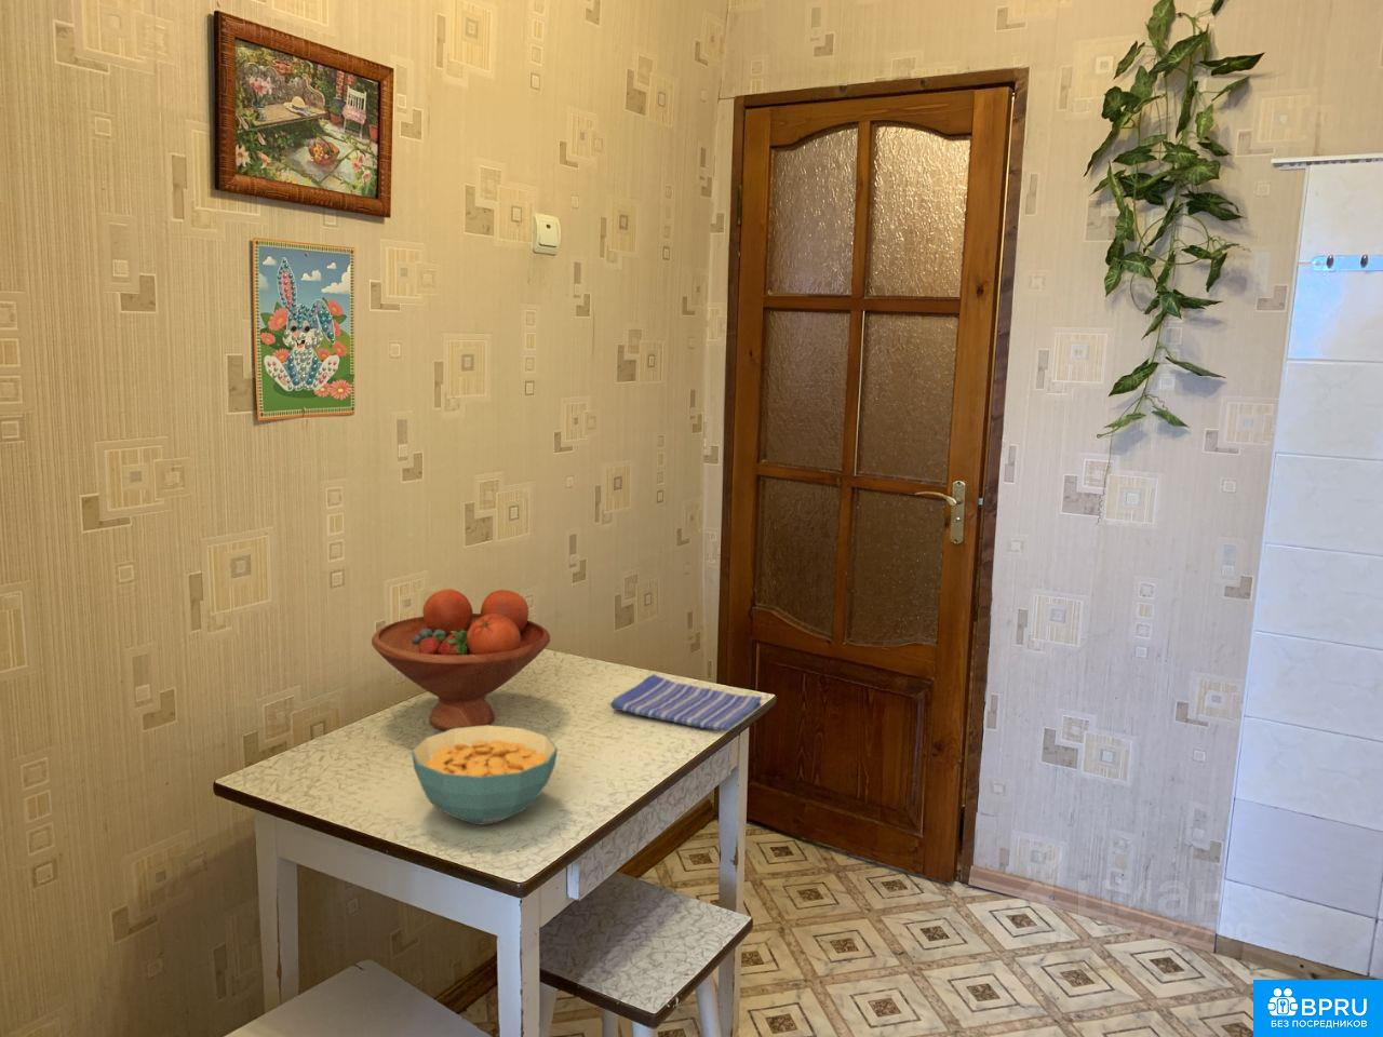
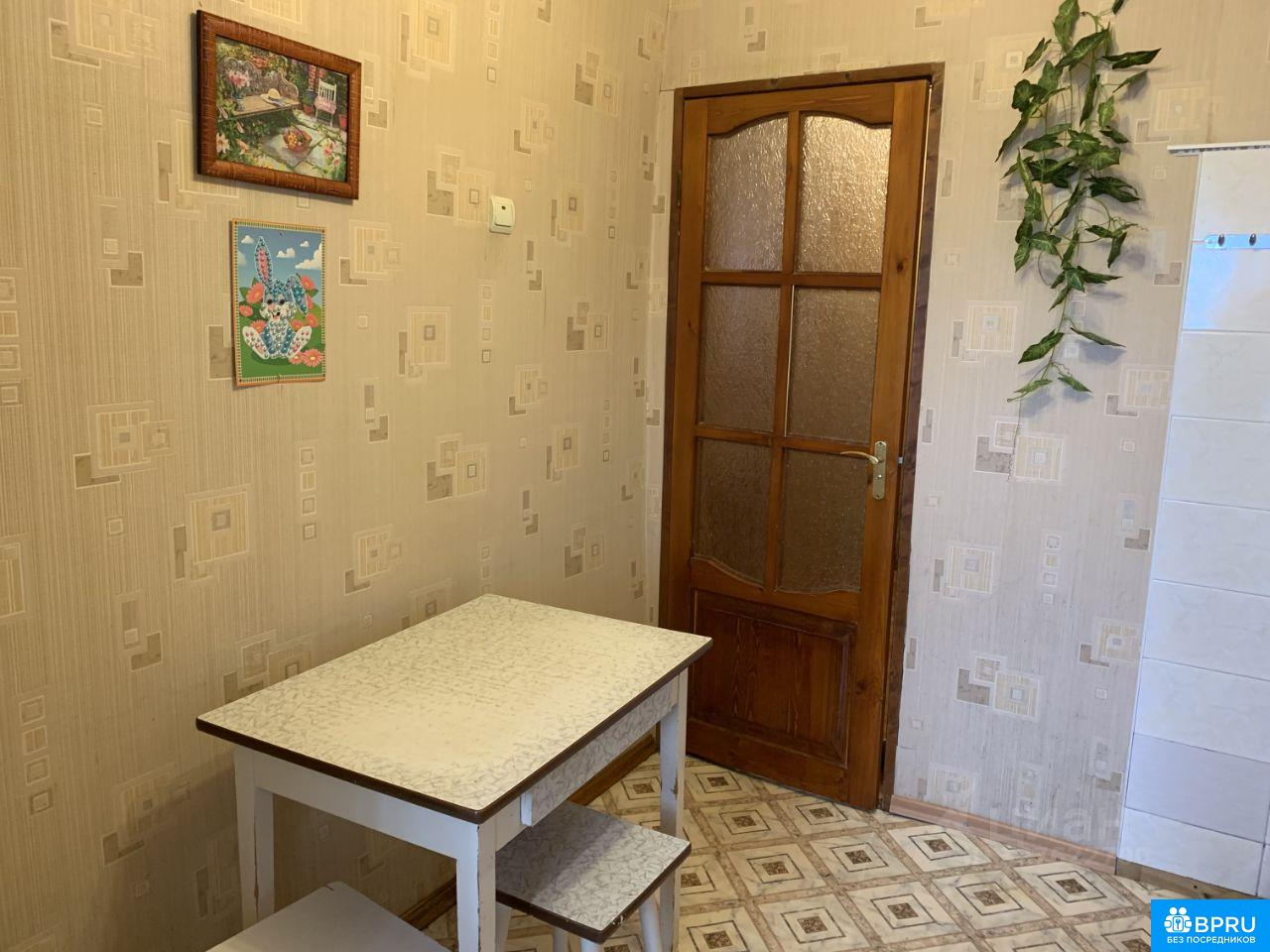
- dish towel (686, 701)
- fruit bowl (462, 661)
- cereal bowl (484, 782)
